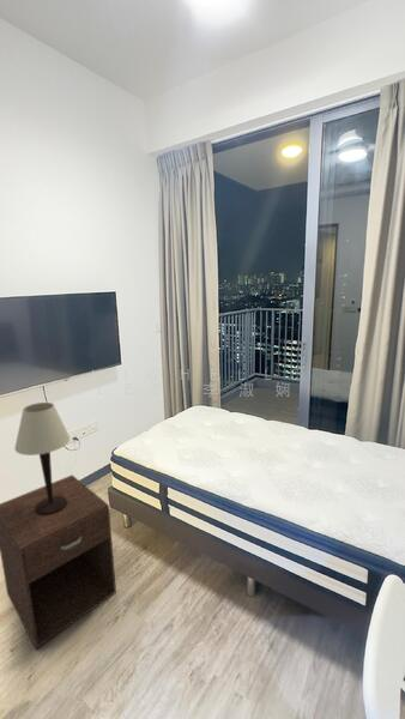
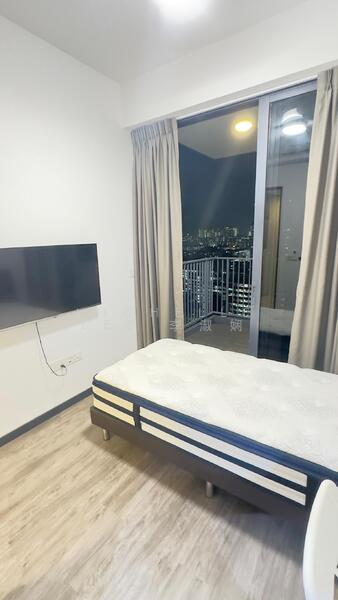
- table lamp (44, 457)
- nightstand (58, 551)
